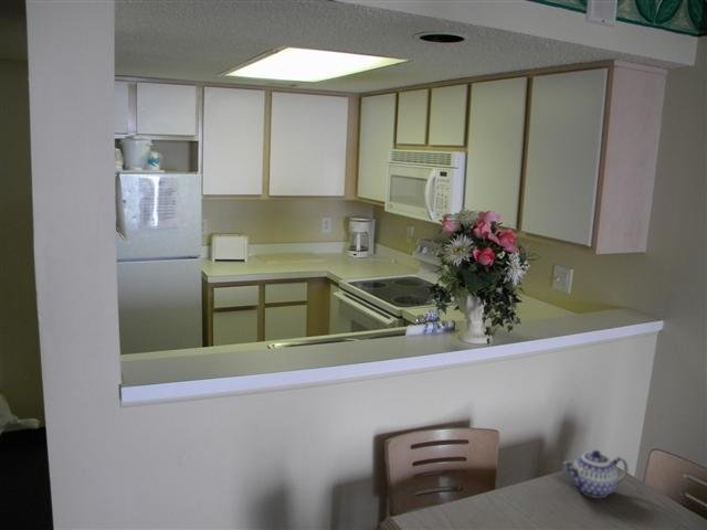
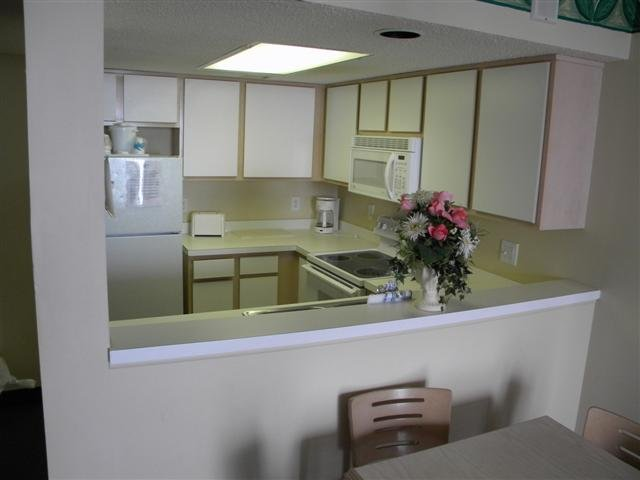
- teapot (594, 470)
